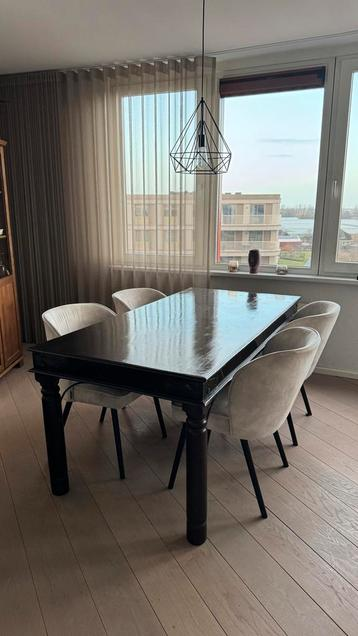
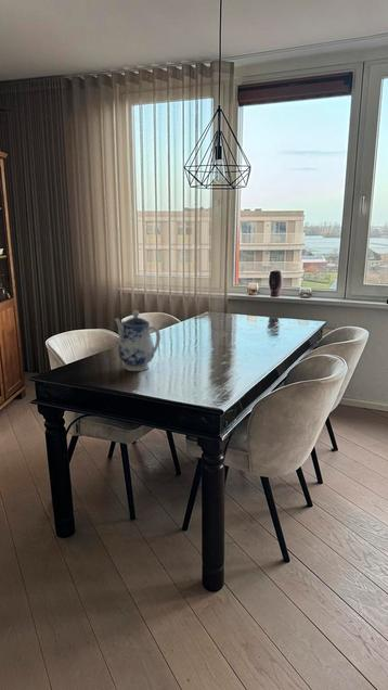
+ teapot (135, 338)
